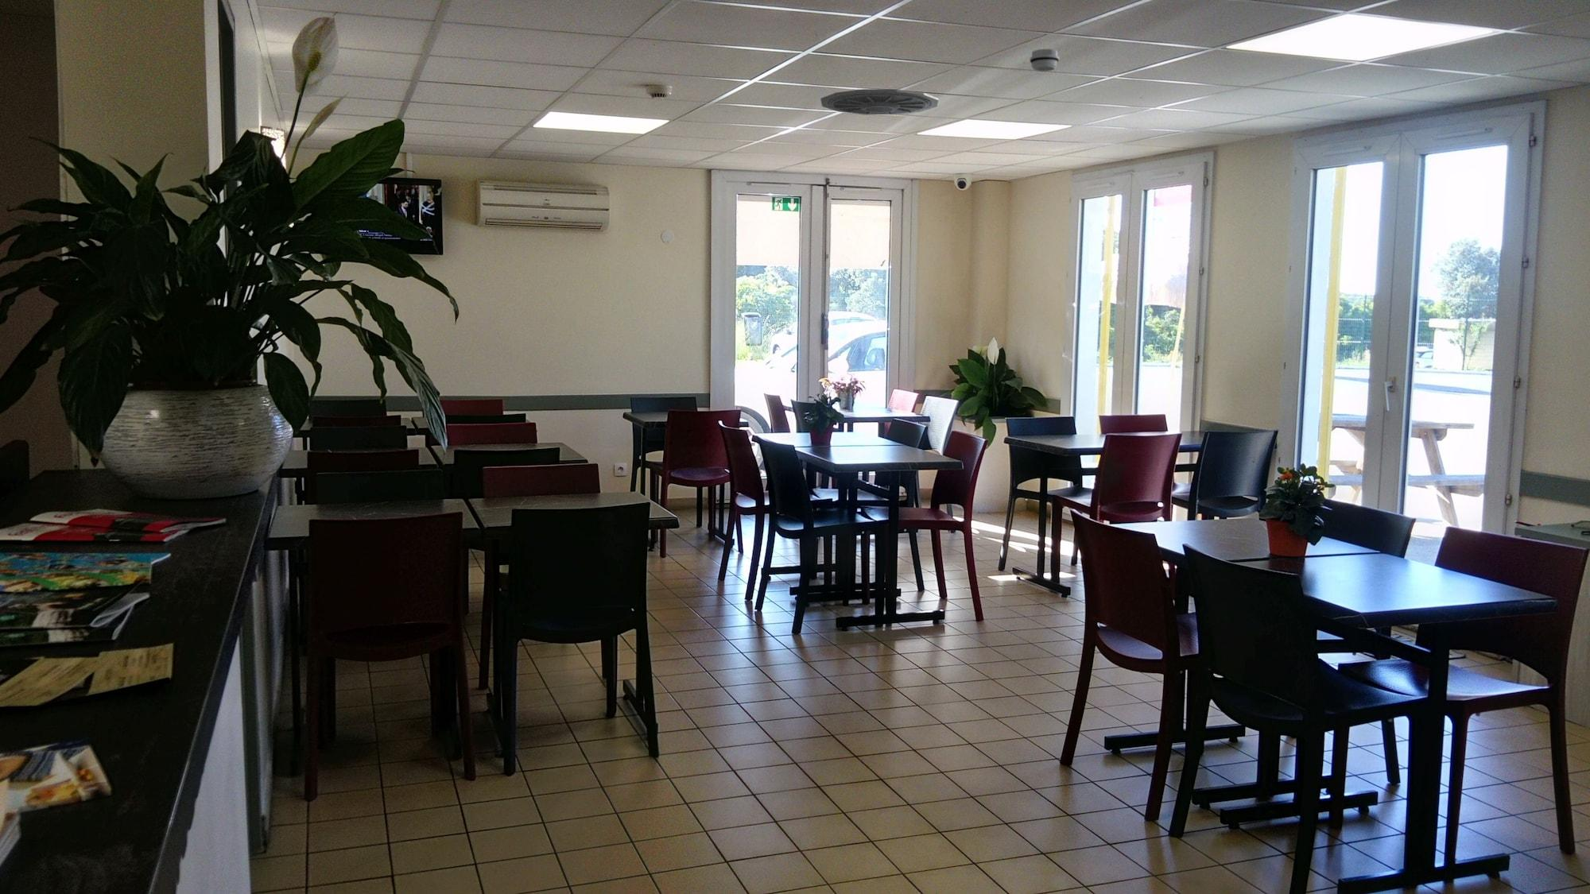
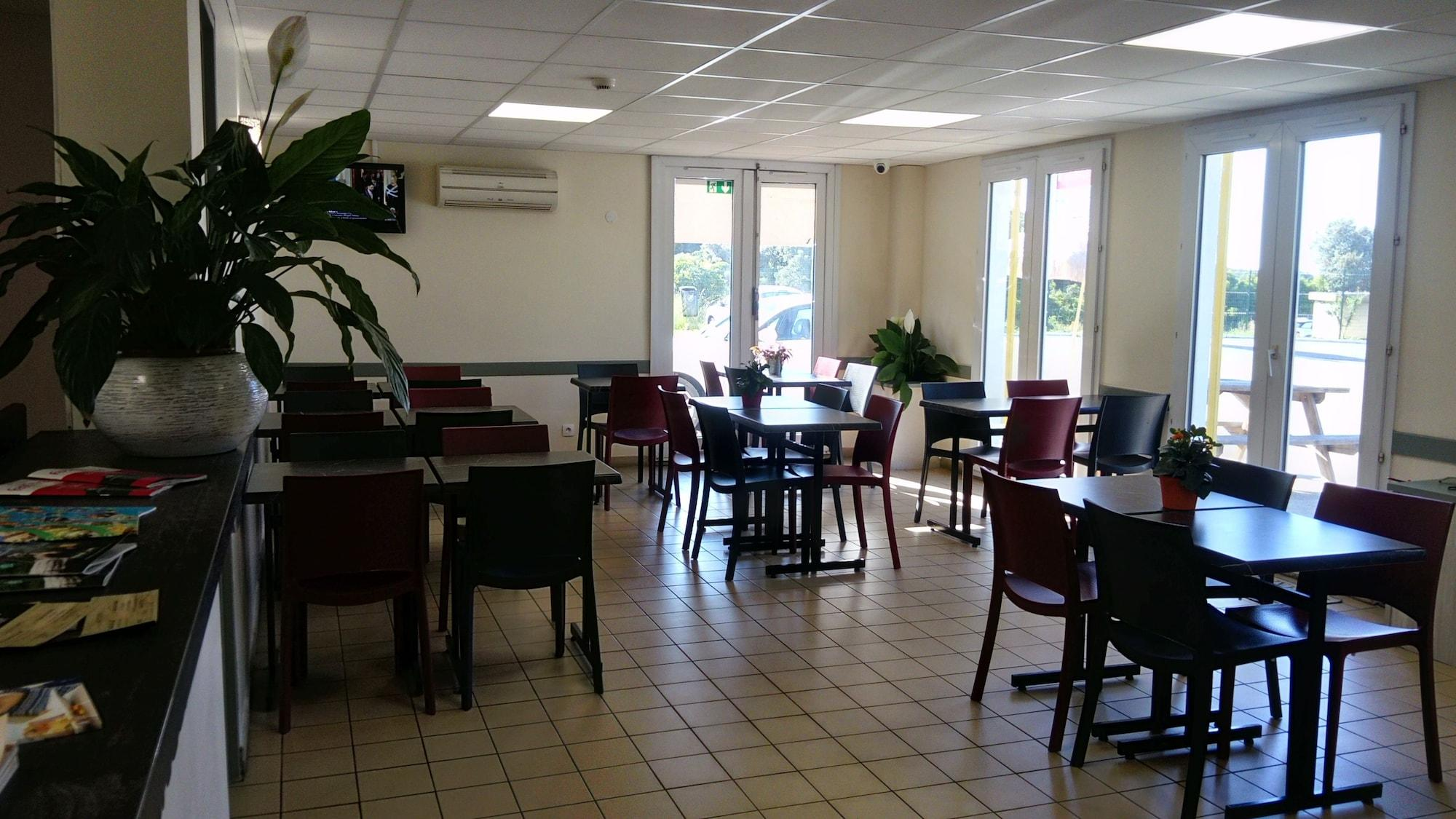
- ceiling vent (879, 105)
- smoke detector (1044, 60)
